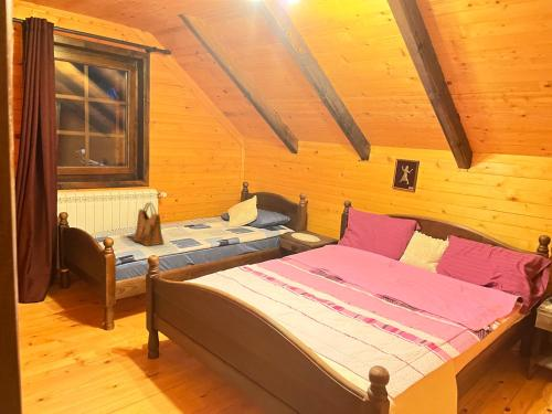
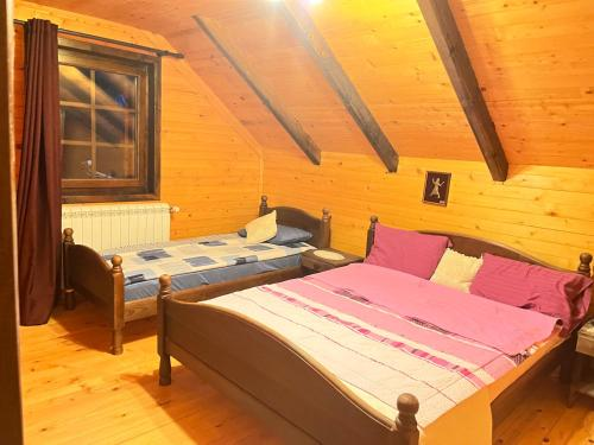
- grocery bag (148, 222)
